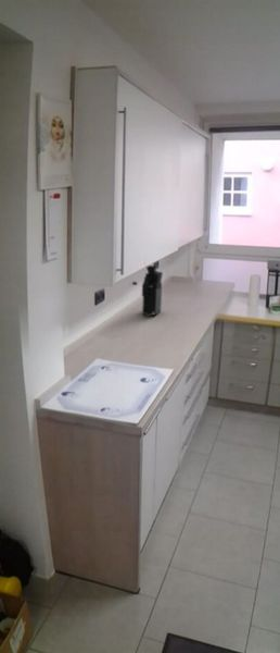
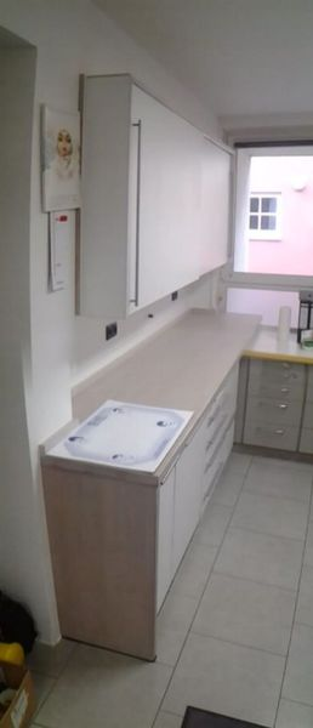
- coffee maker (152, 289)
